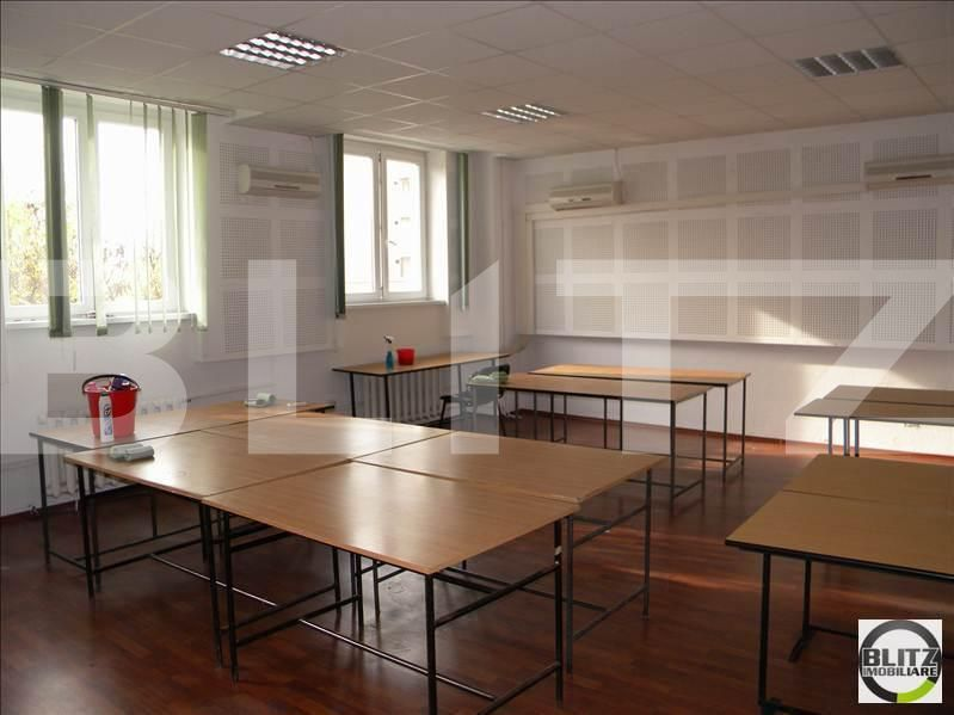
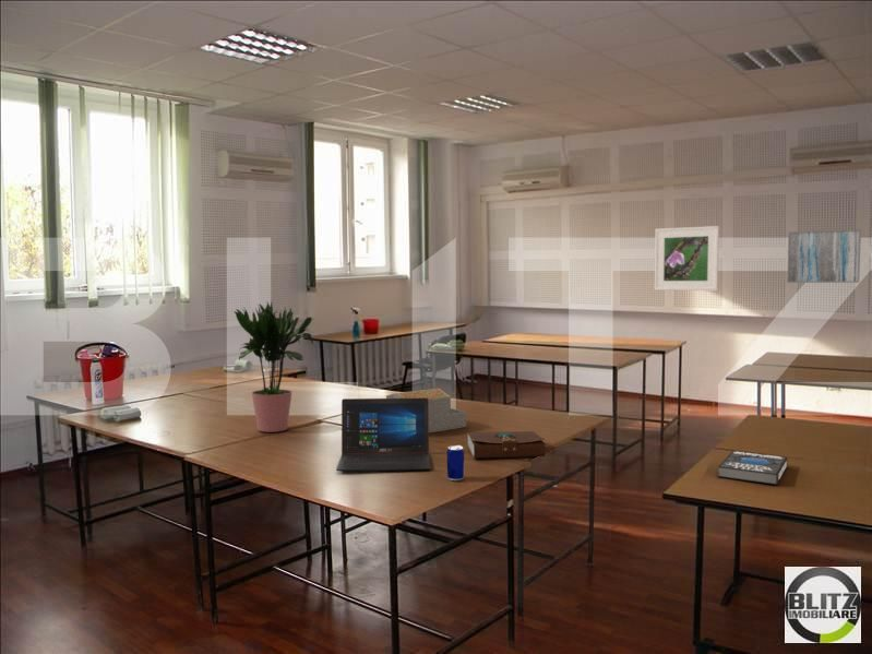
+ architectural model (405, 397)
+ potted plant (282, 364)
+ beer can (455, 462)
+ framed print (685, 259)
+ wall art (823, 257)
+ laptop (384, 432)
+ book (504, 441)
+ book (753, 466)
